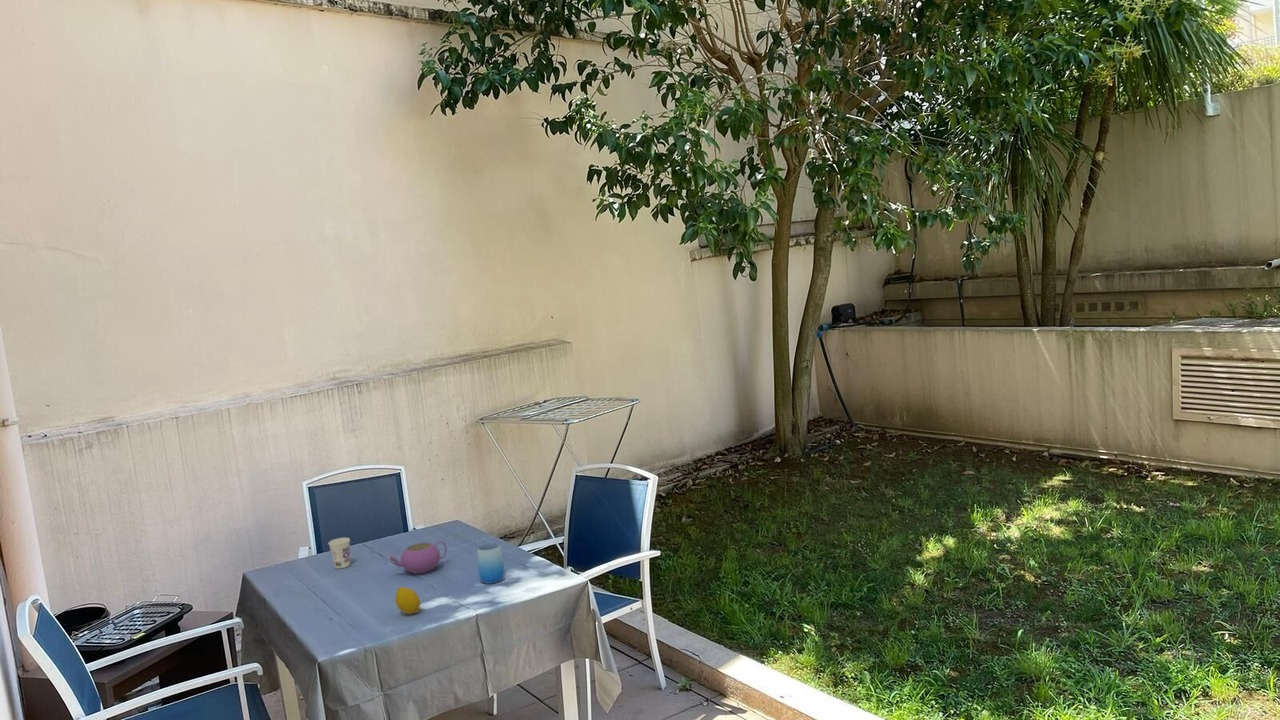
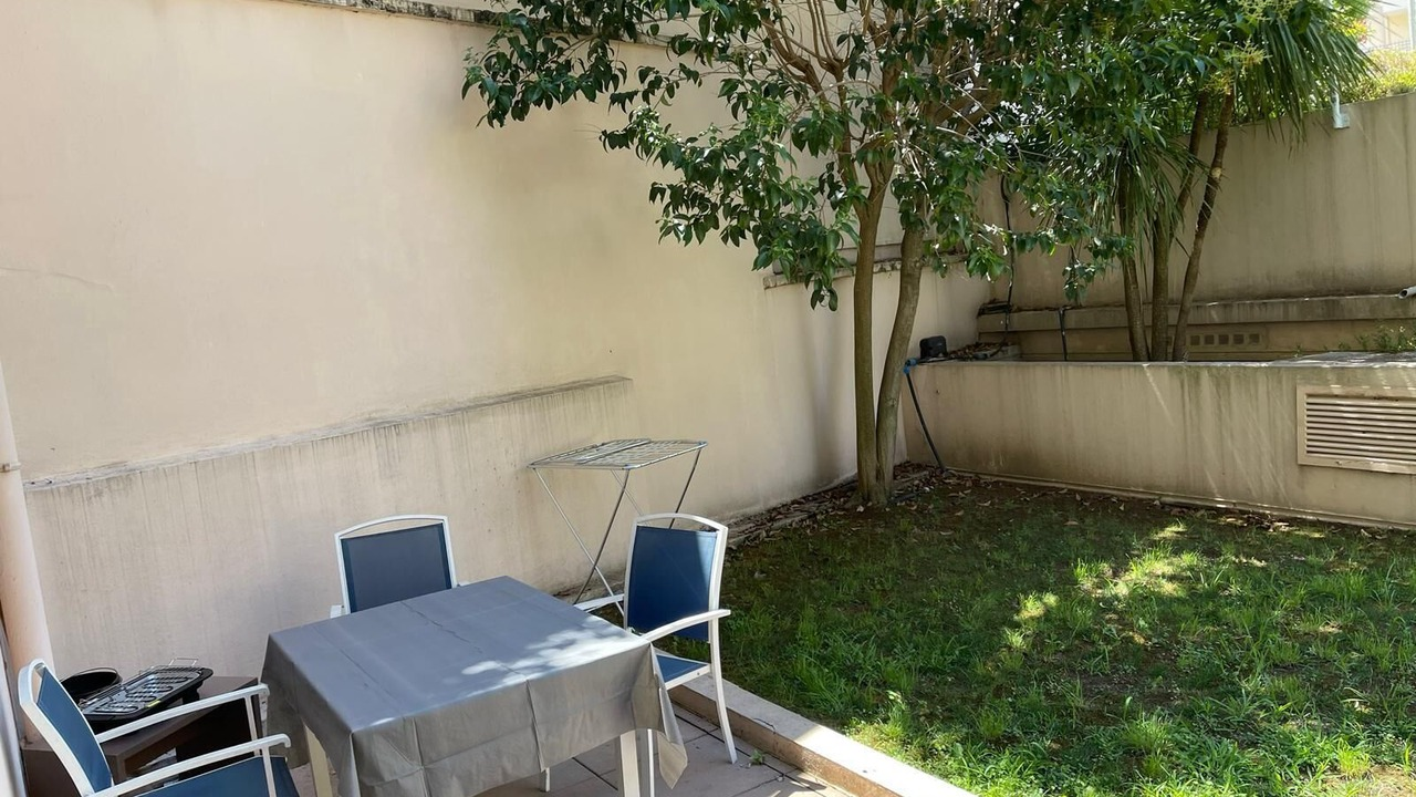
- fruit (407, 599)
- cup (490, 563)
- cup (340, 553)
- teapot (418, 558)
